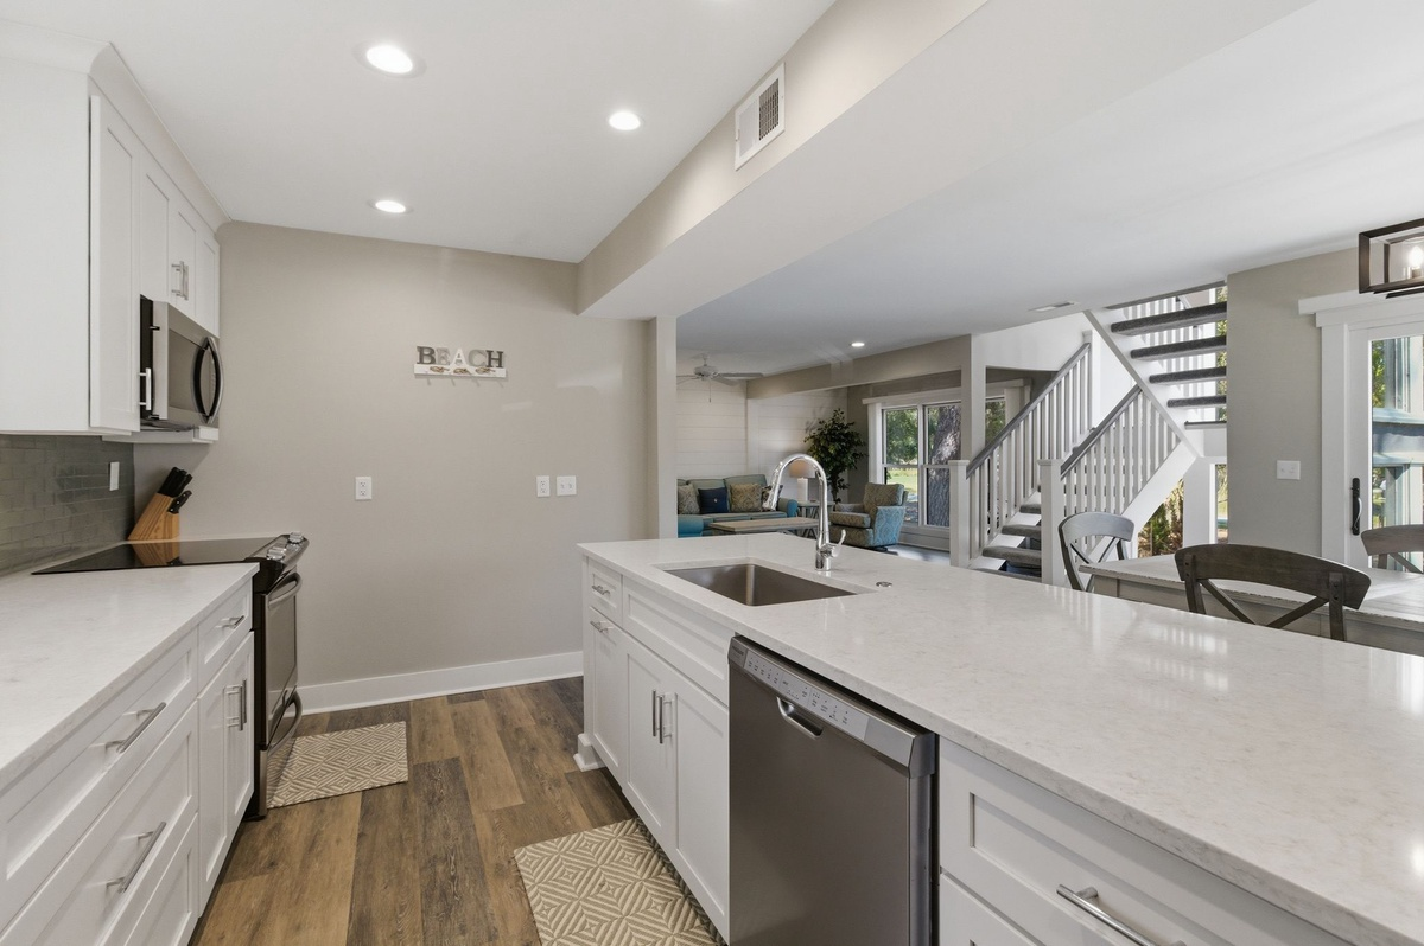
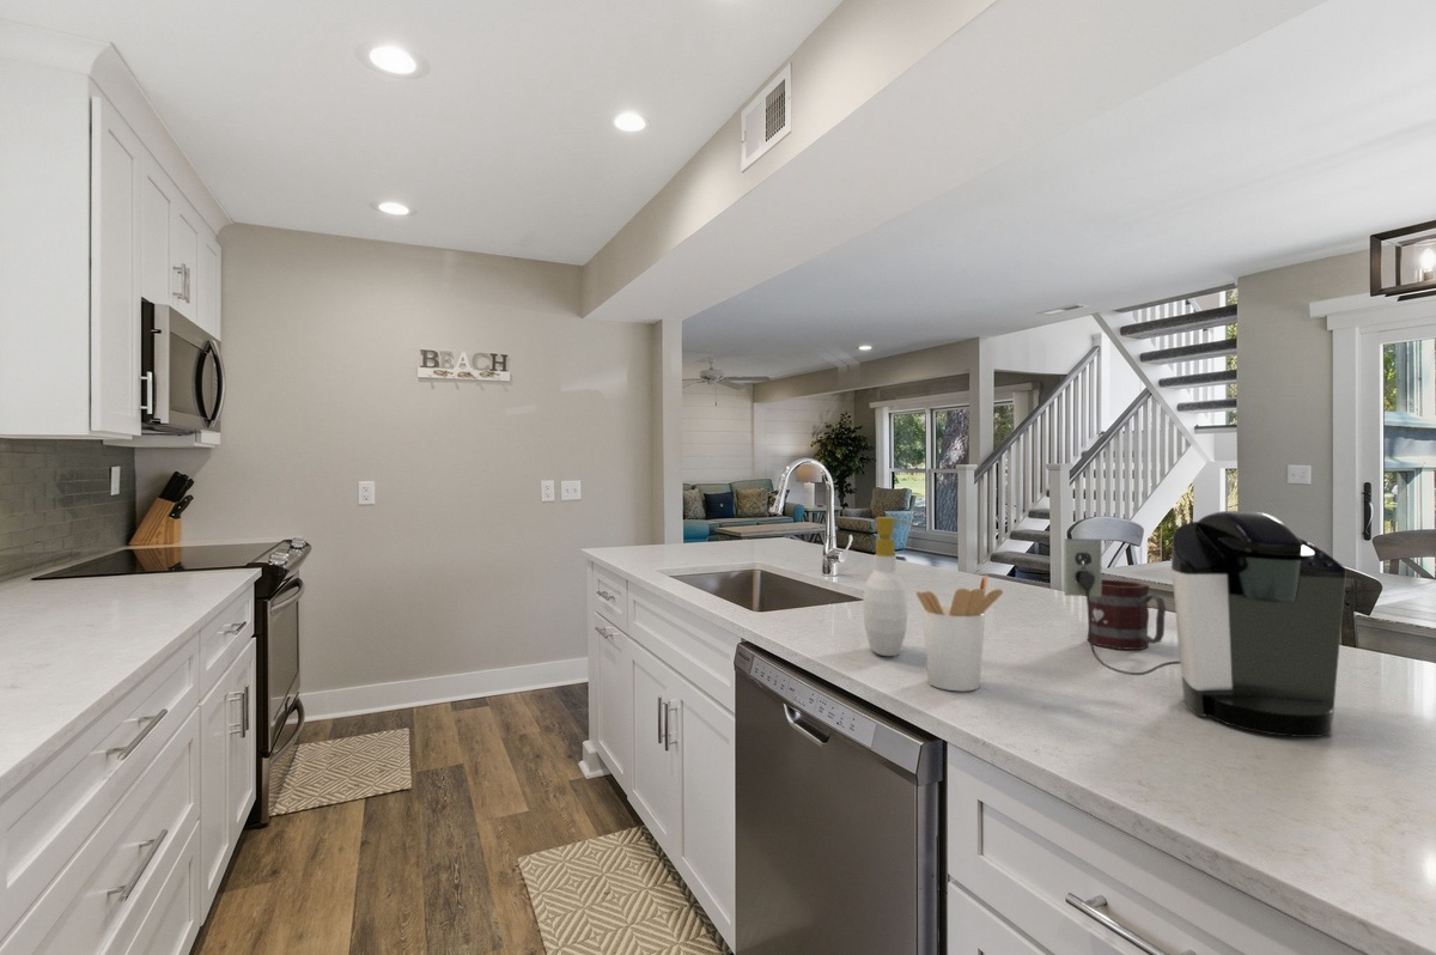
+ coffee maker (1204, 609)
+ soap bottle (887, 584)
+ utensil holder (961, 632)
+ mug (1127, 615)
